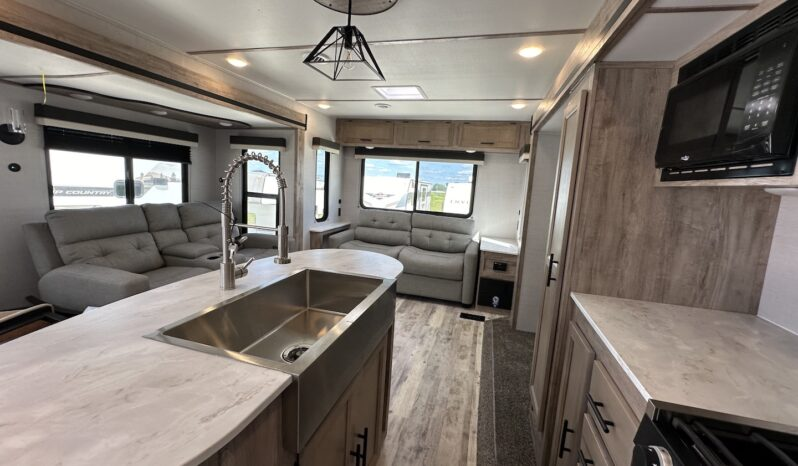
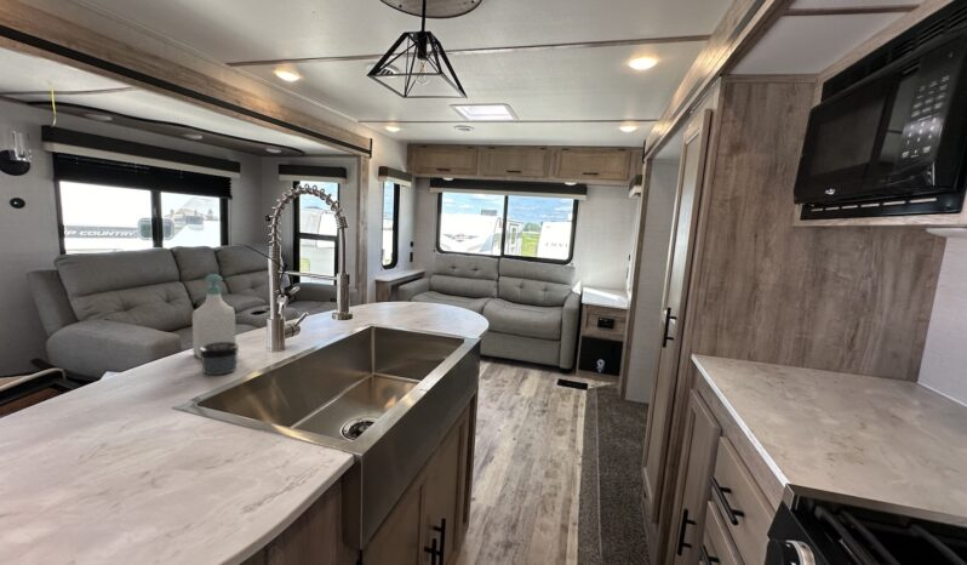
+ soap bottle (213, 313)
+ jar (219, 358)
